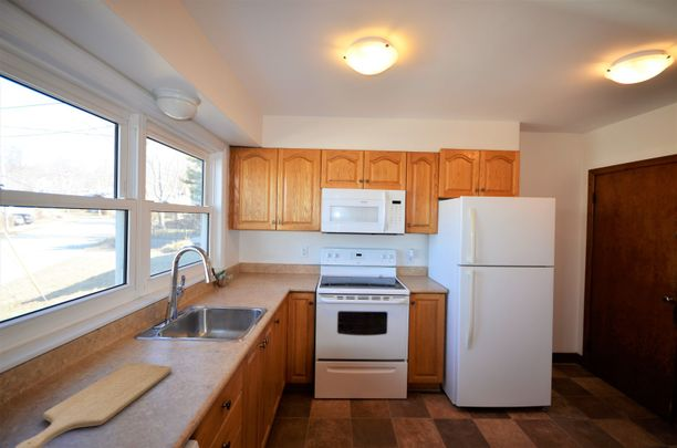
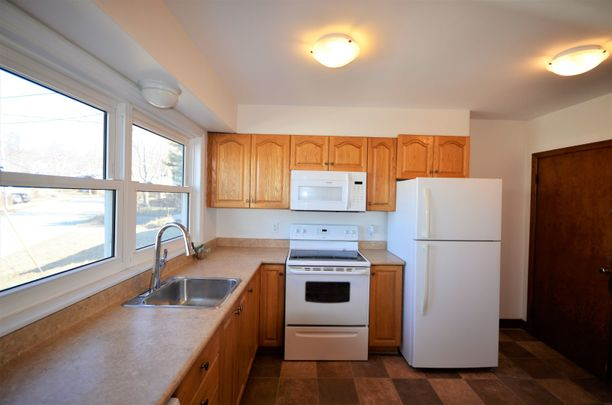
- chopping board (98, 400)
